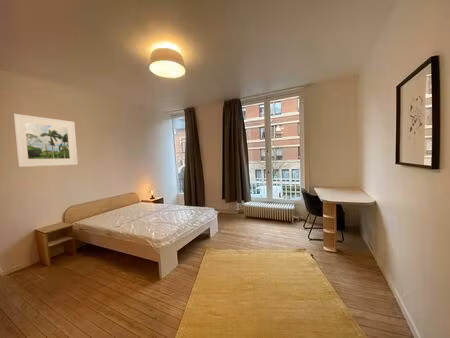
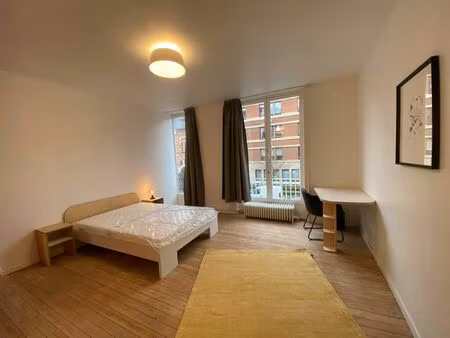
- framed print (48, 142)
